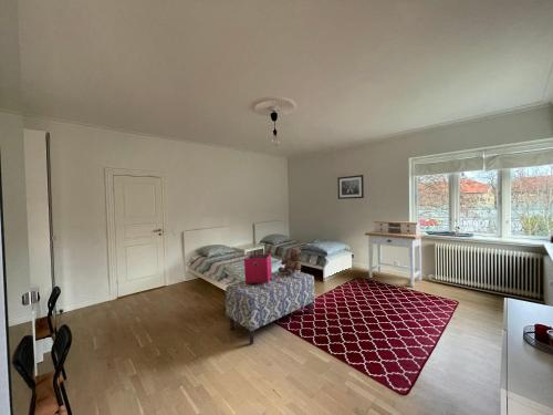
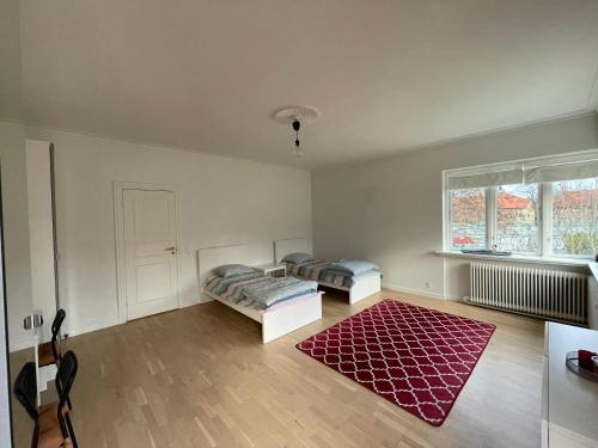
- teddy bear (290, 261)
- wall art (349, 187)
- bench (272, 300)
- storage bin (259, 269)
- desk (396, 246)
